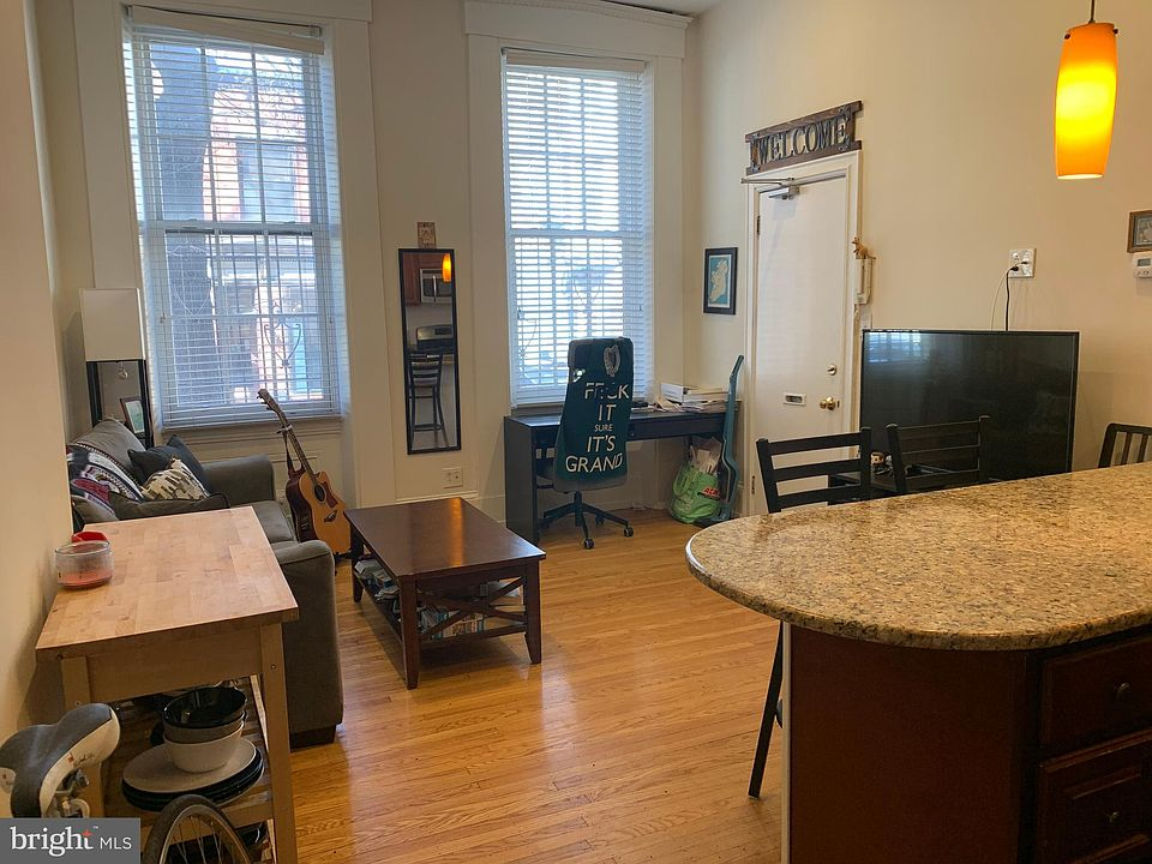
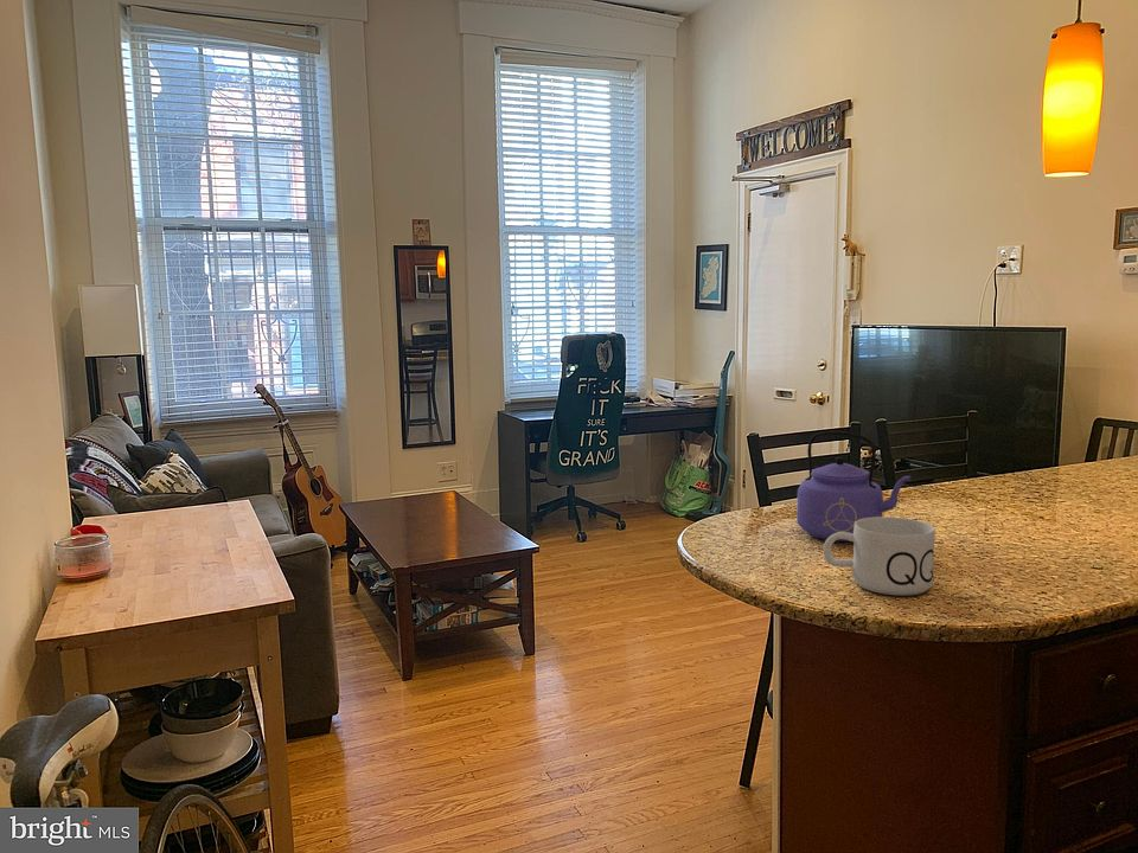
+ kettle (852, 485)
+ mug (877, 554)
